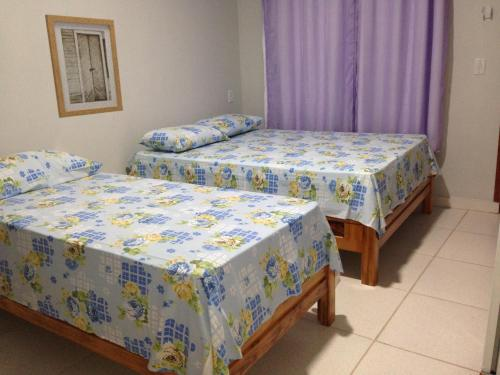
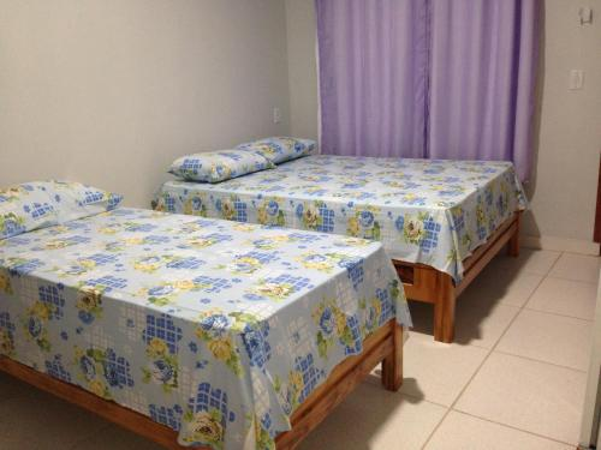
- wall art (87, 66)
